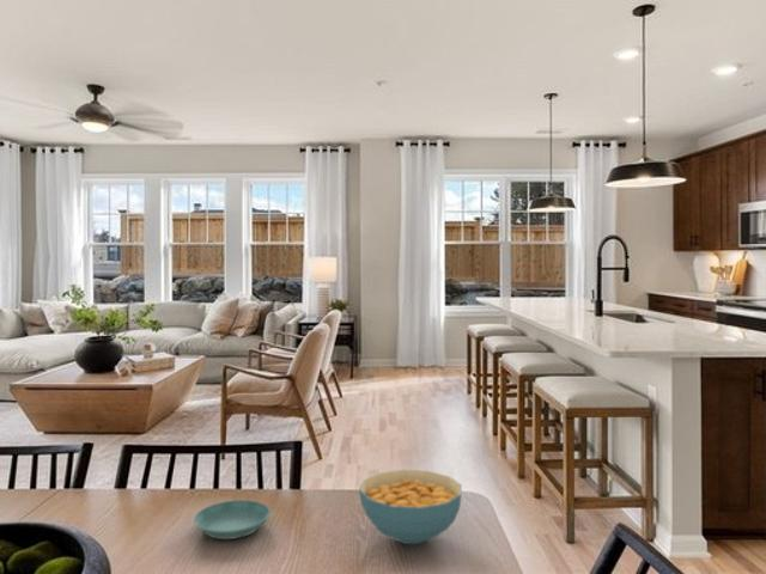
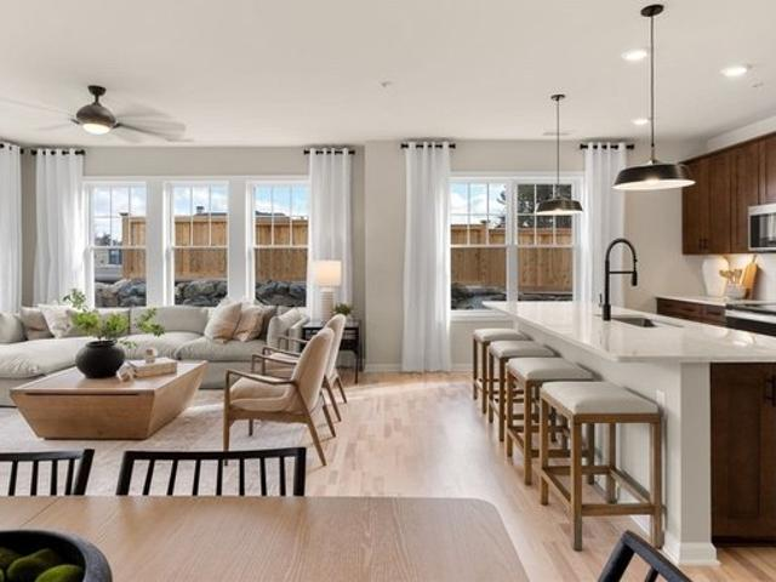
- cereal bowl (411, 512)
- saucer (232, 520)
